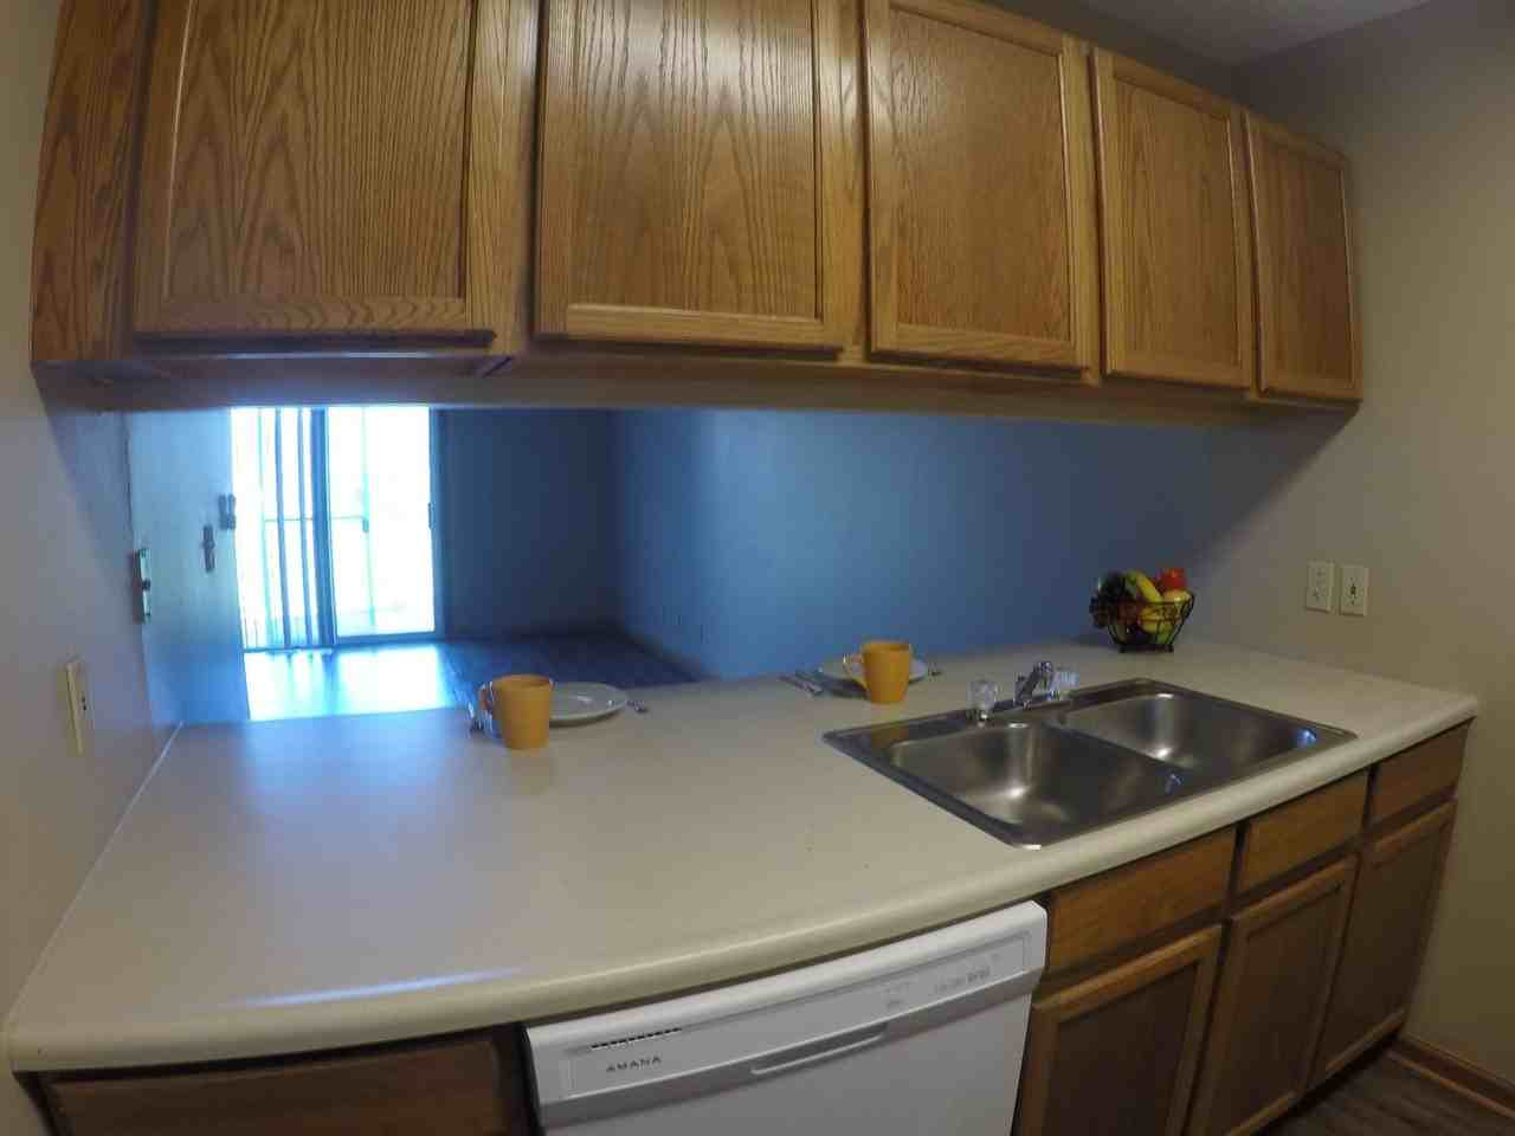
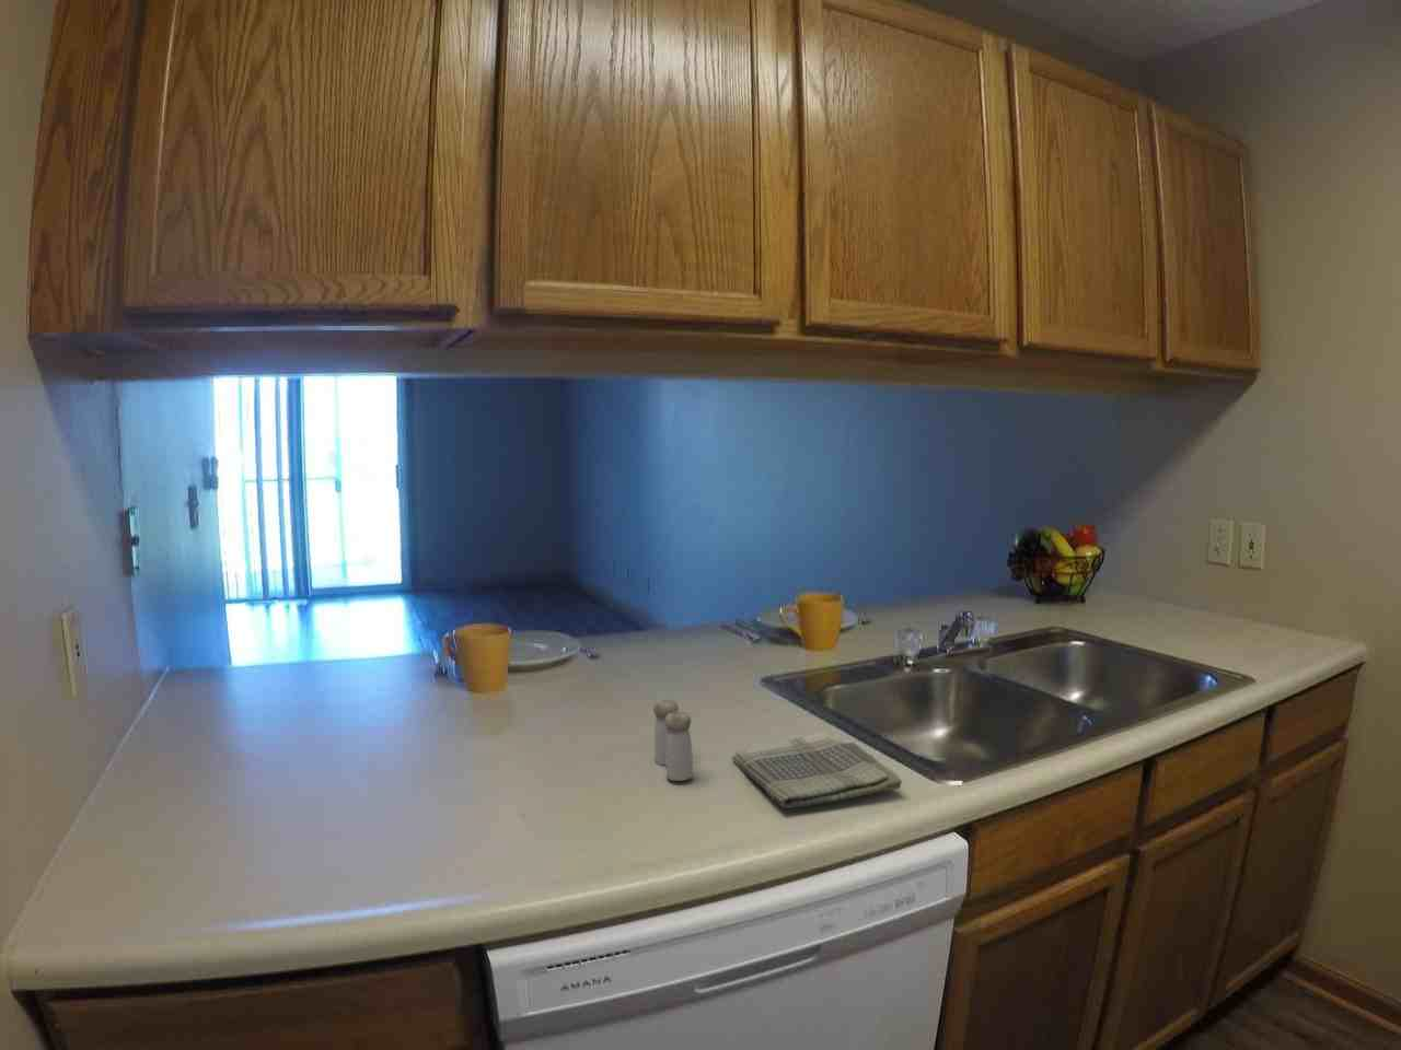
+ dish towel (814, 765)
+ salt and pepper shaker (672, 737)
